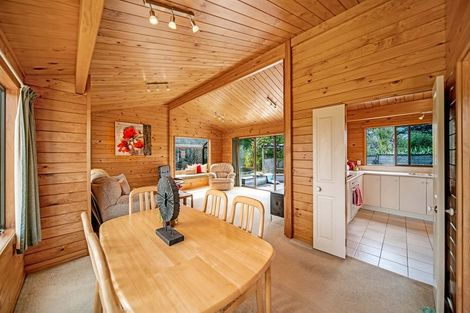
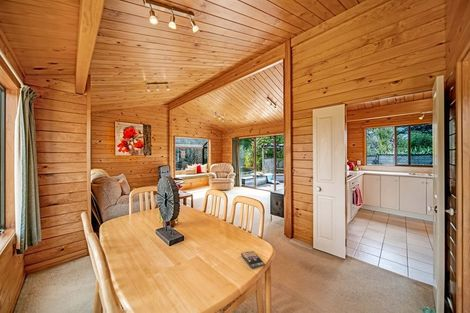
+ smartphone (252, 258)
